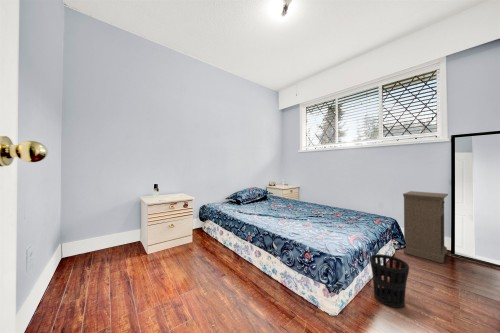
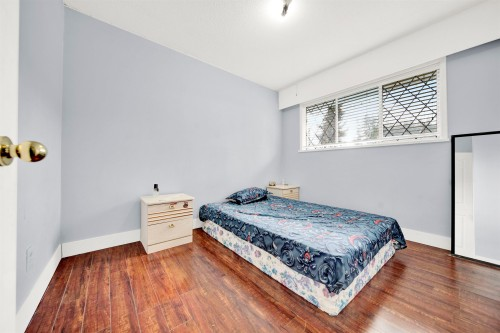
- wastebasket (389, 280)
- nightstand (425, 223)
